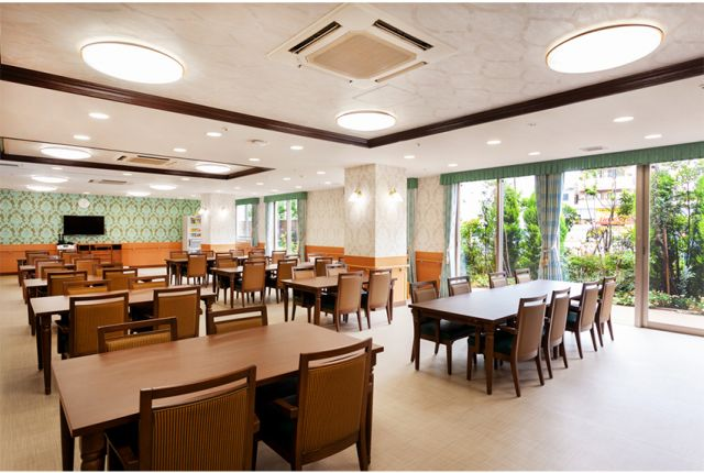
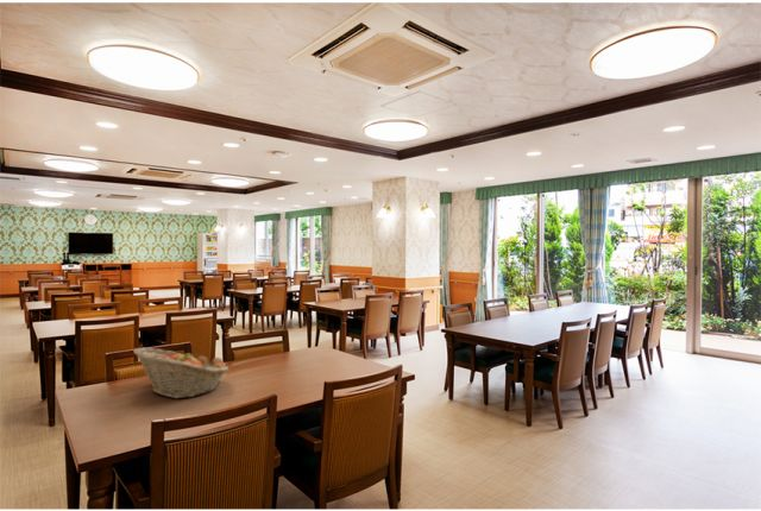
+ fruit basket (181, 367)
